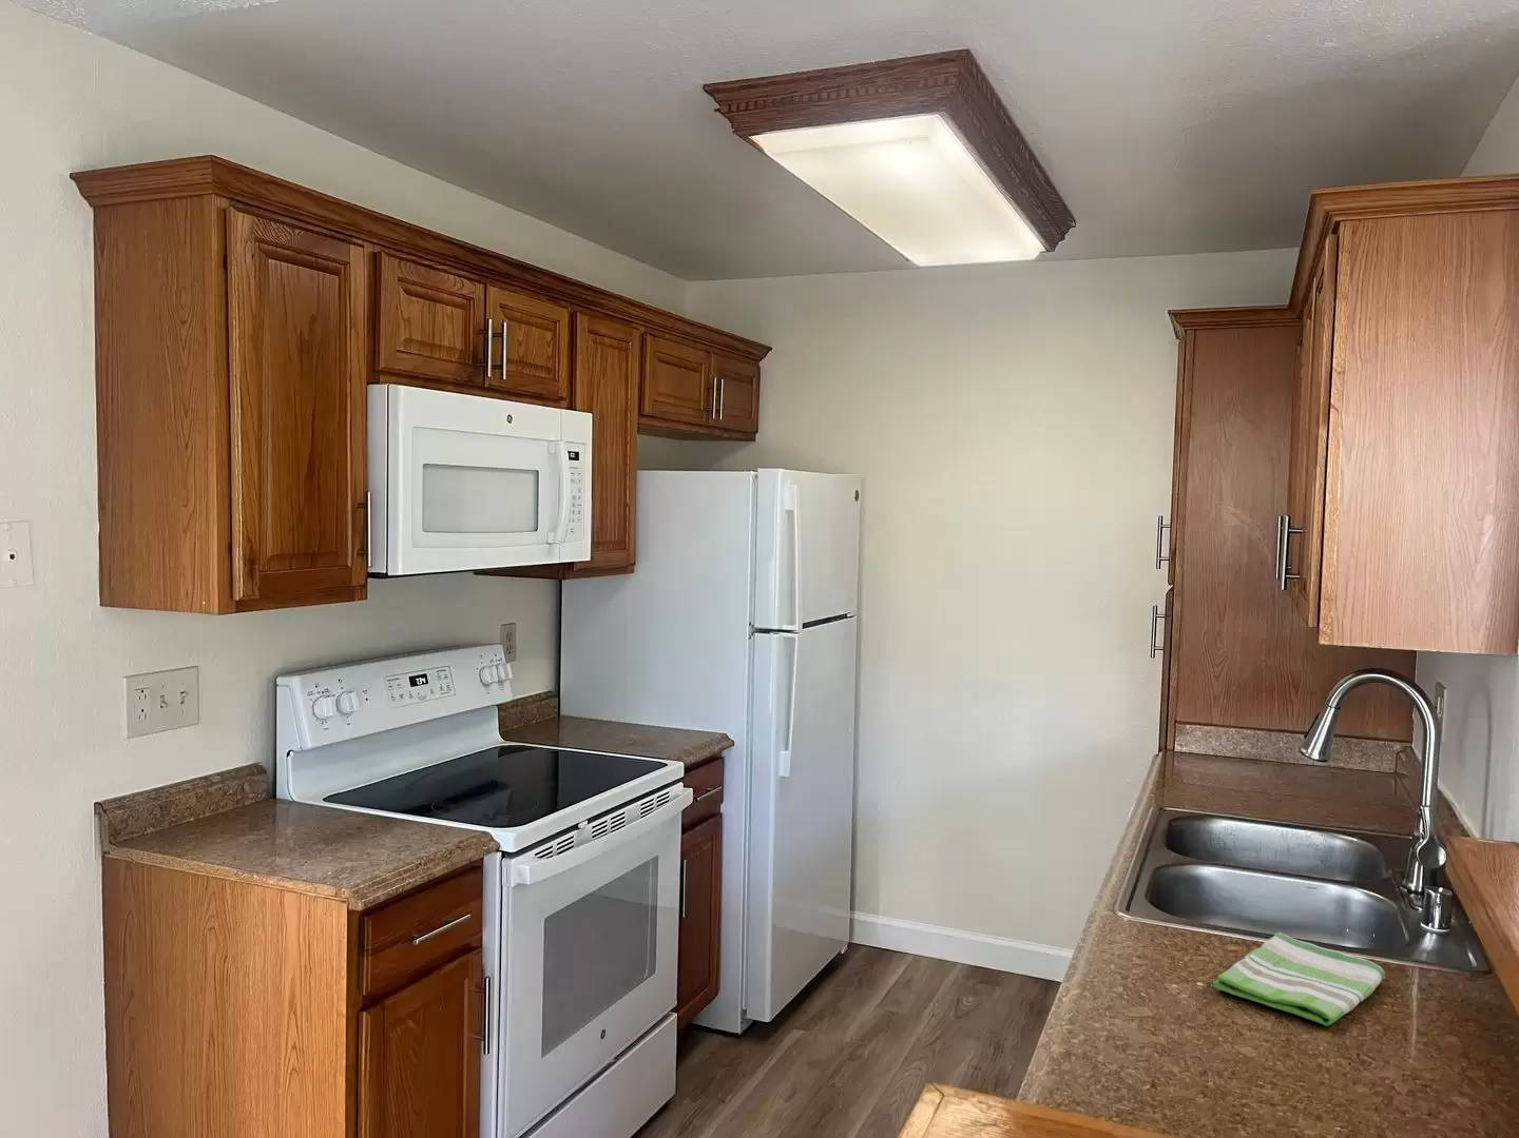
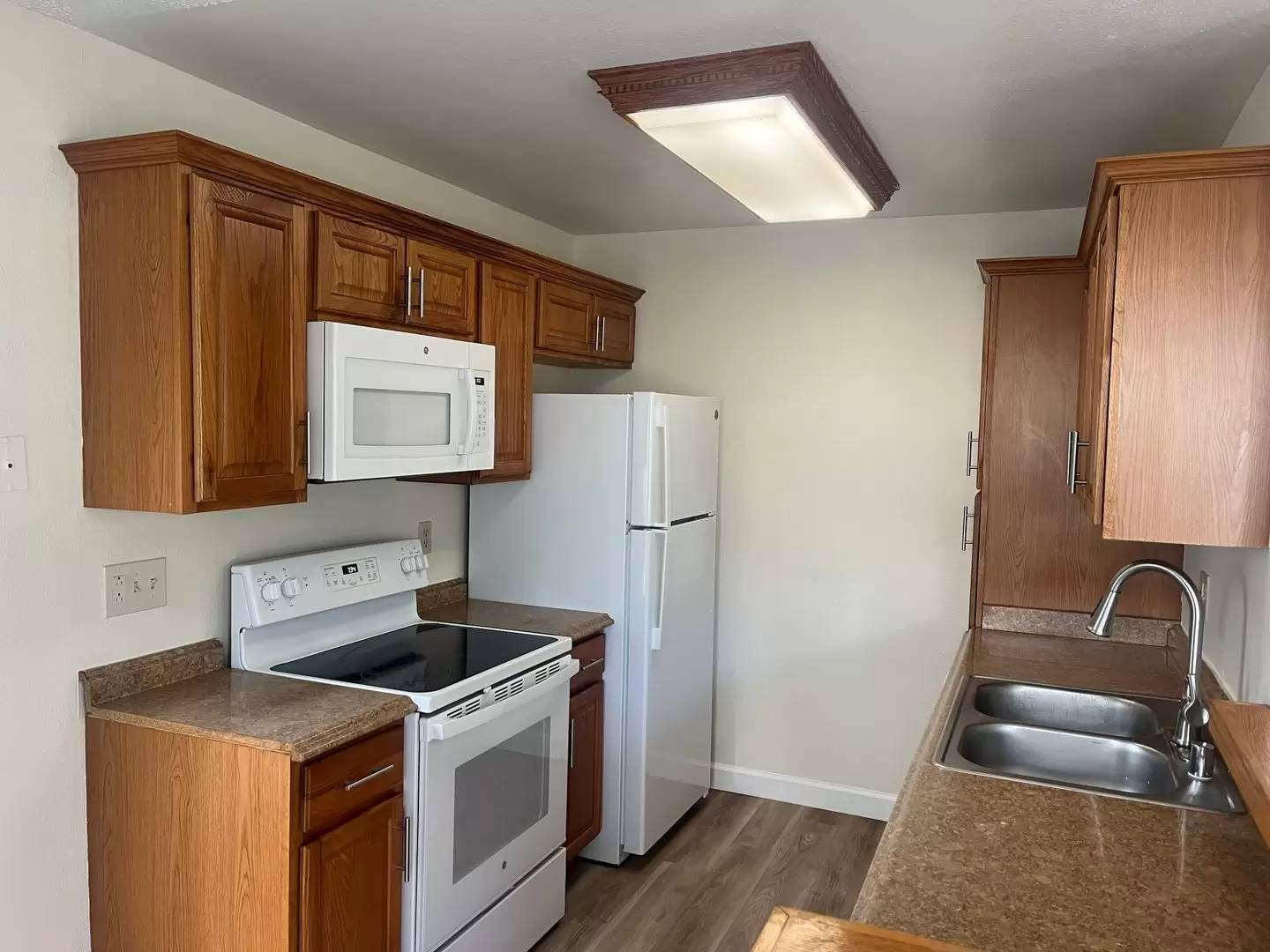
- dish towel (1300, 974)
